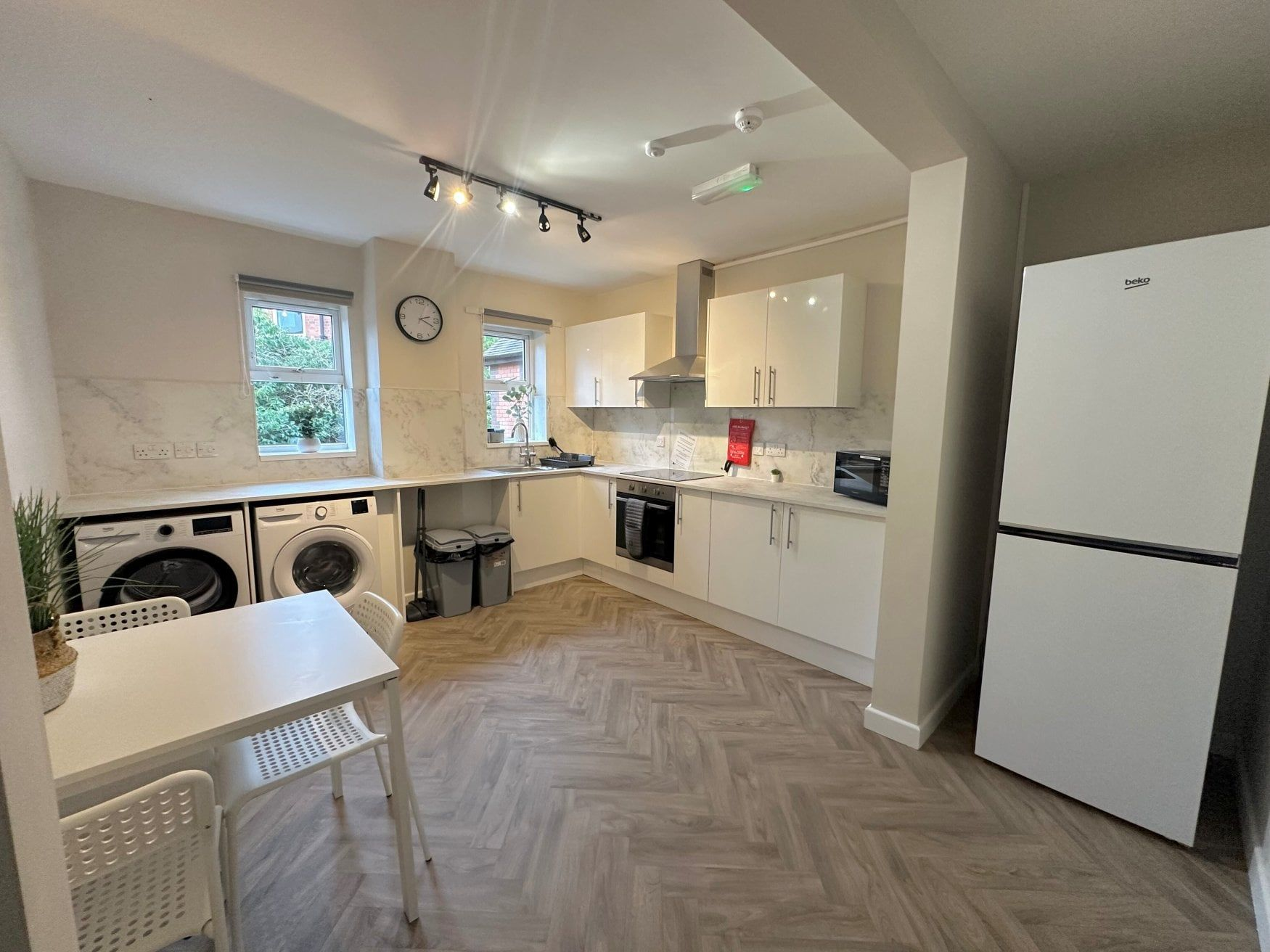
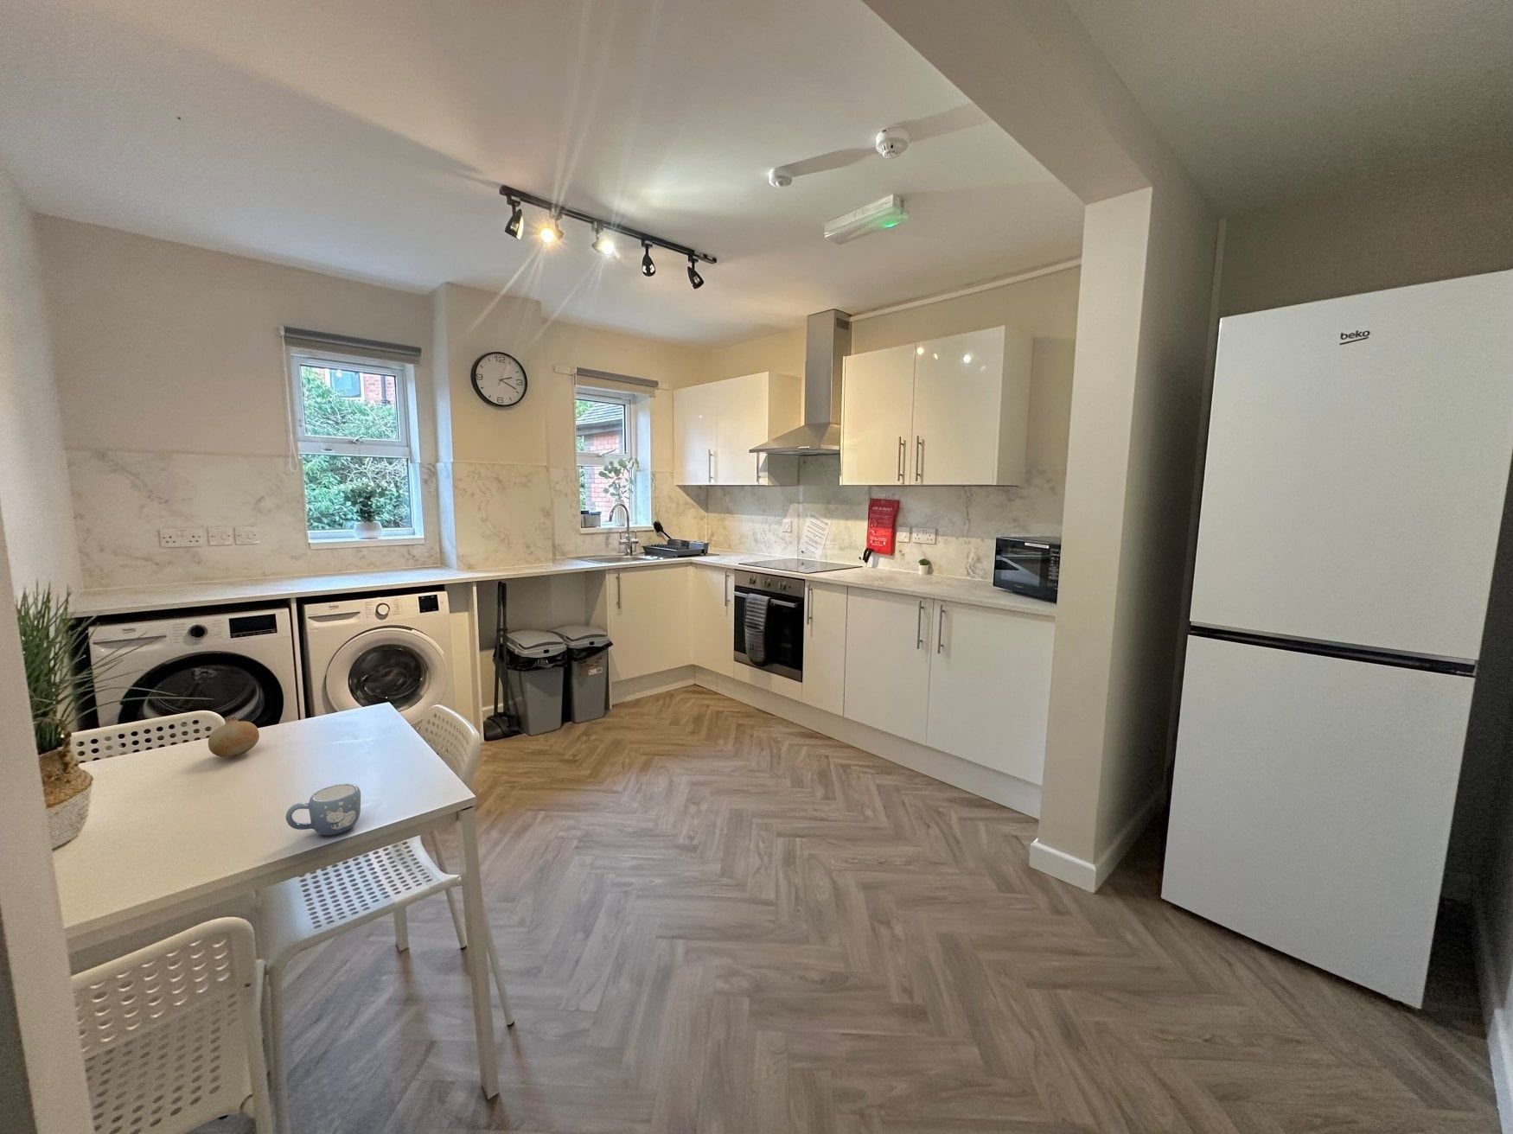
+ fruit (234, 736)
+ mug (324, 814)
